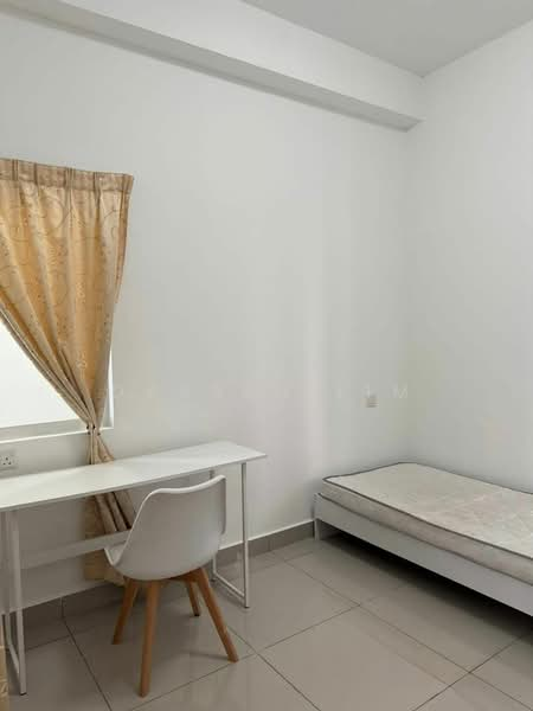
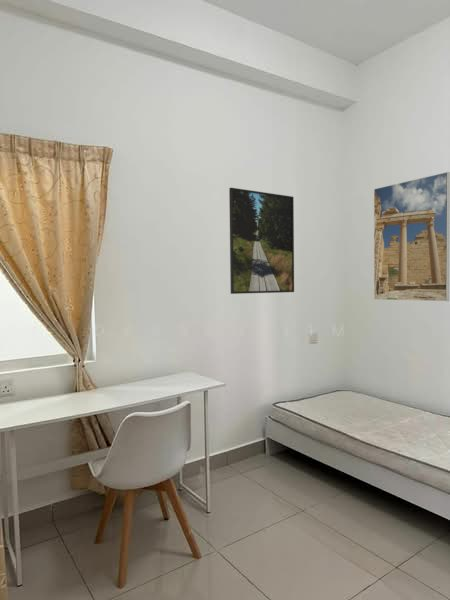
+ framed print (263, 242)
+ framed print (408, 241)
